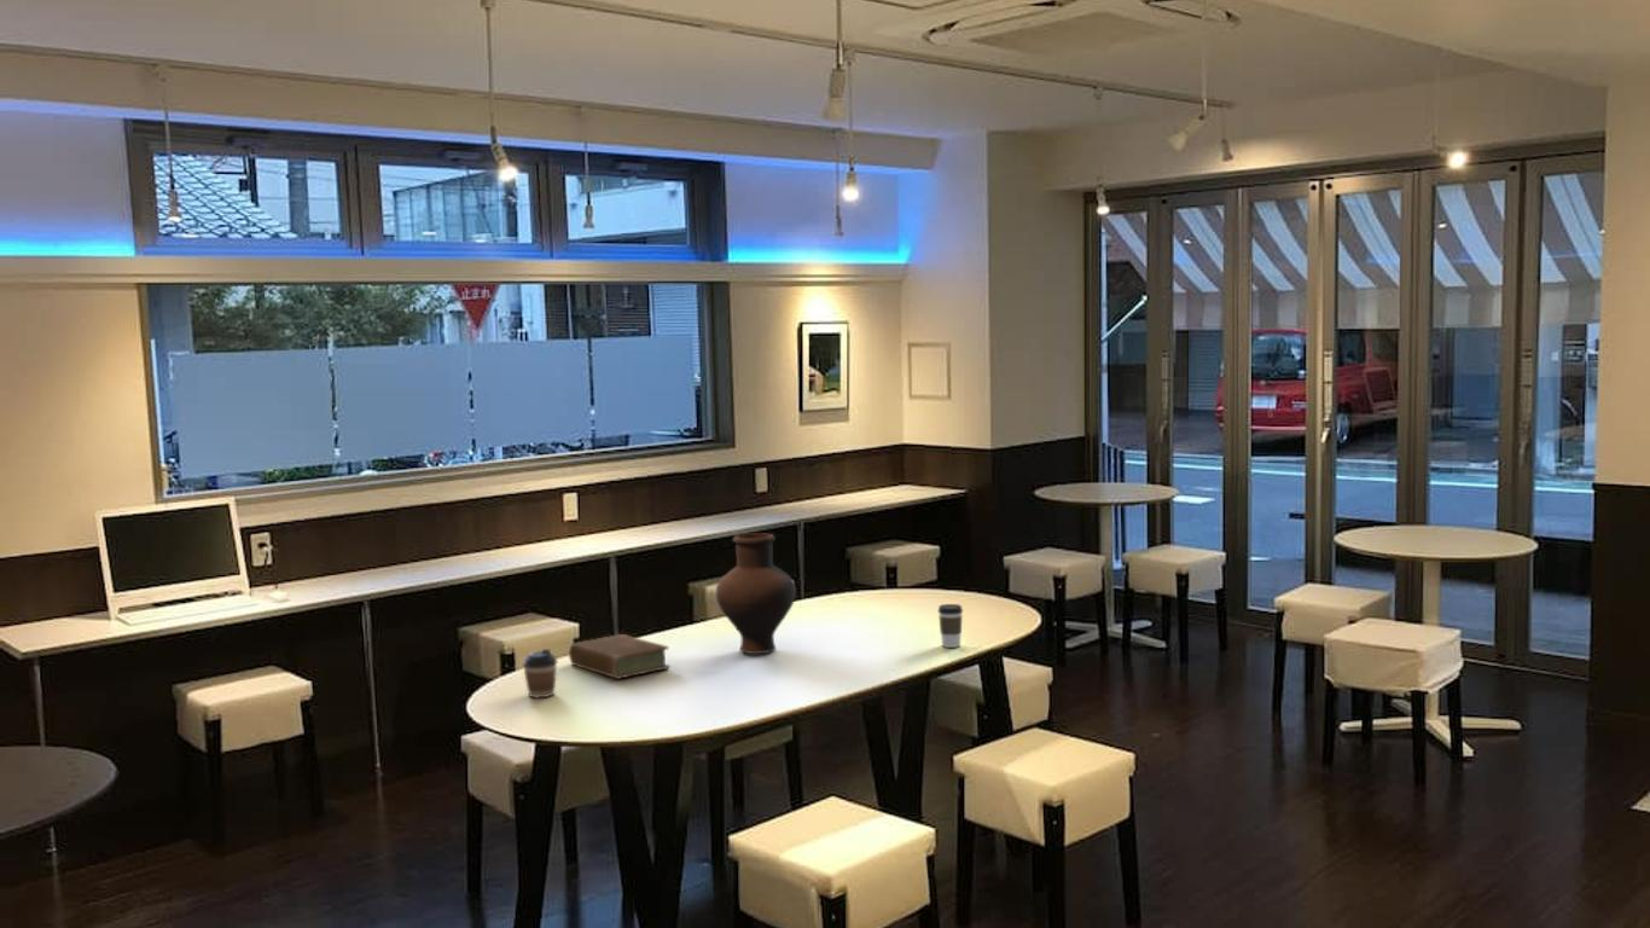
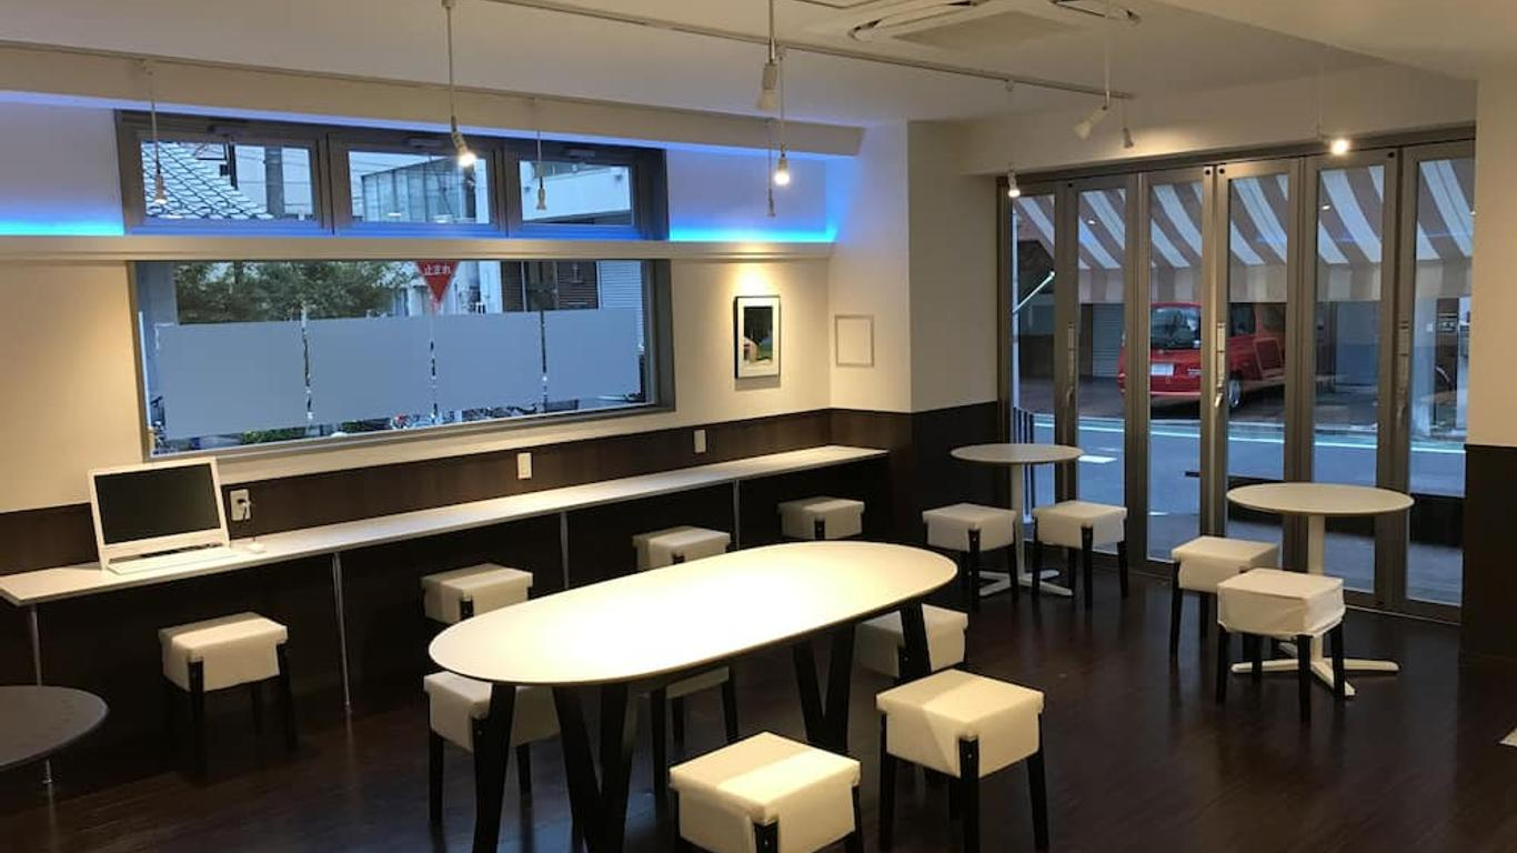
- vase (755, 593)
- book (618, 655)
- coffee cup (951, 625)
- coffee cup (540, 672)
